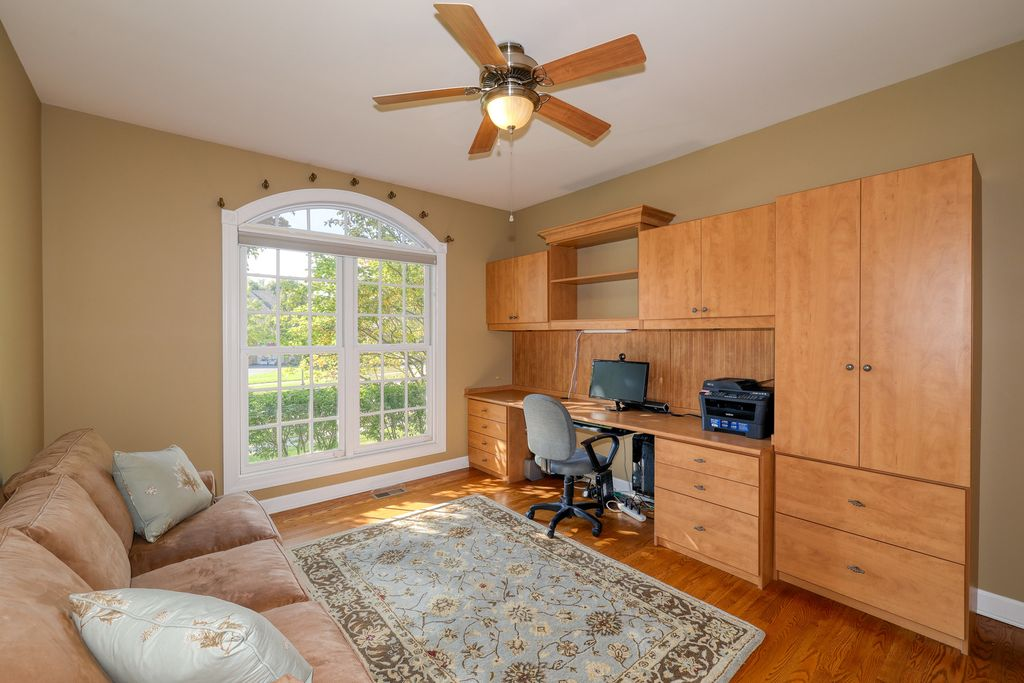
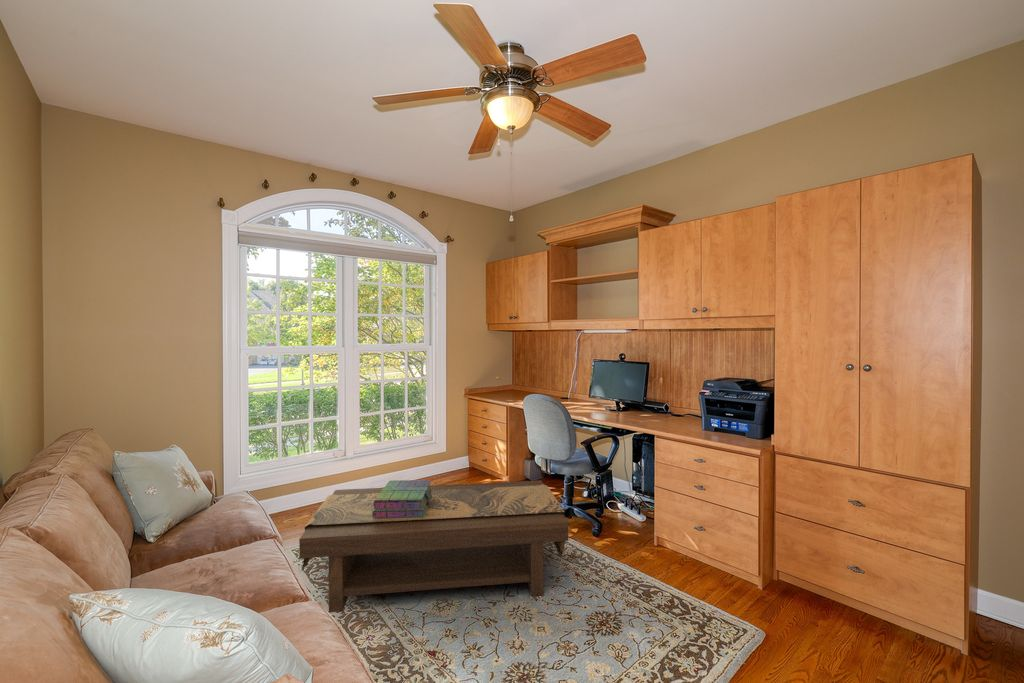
+ coffee table (439, 535)
+ stack of books (404, 496)
